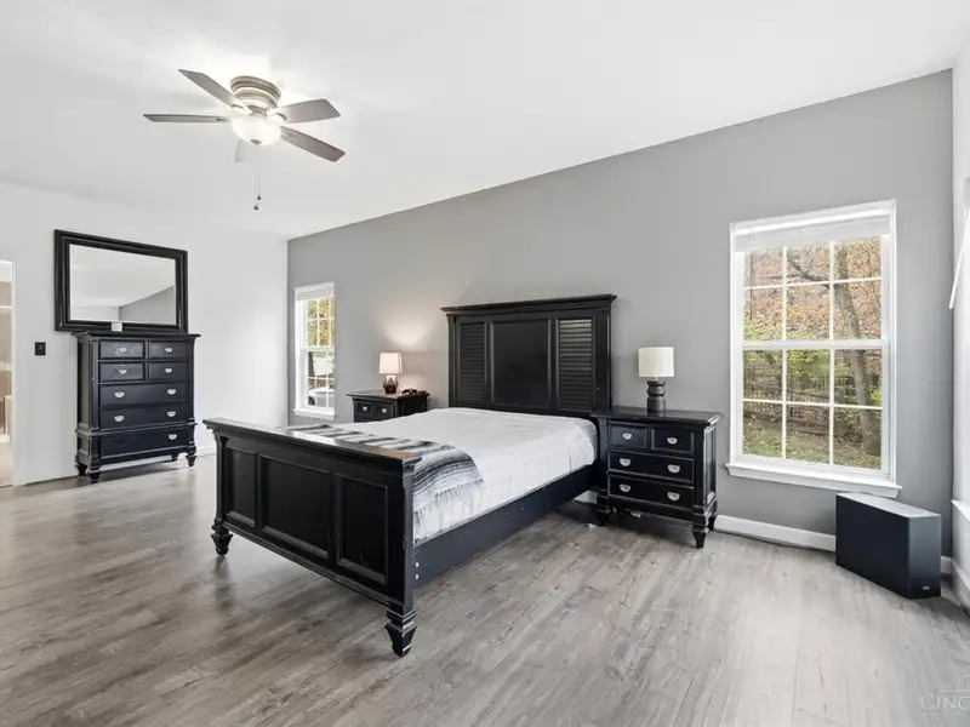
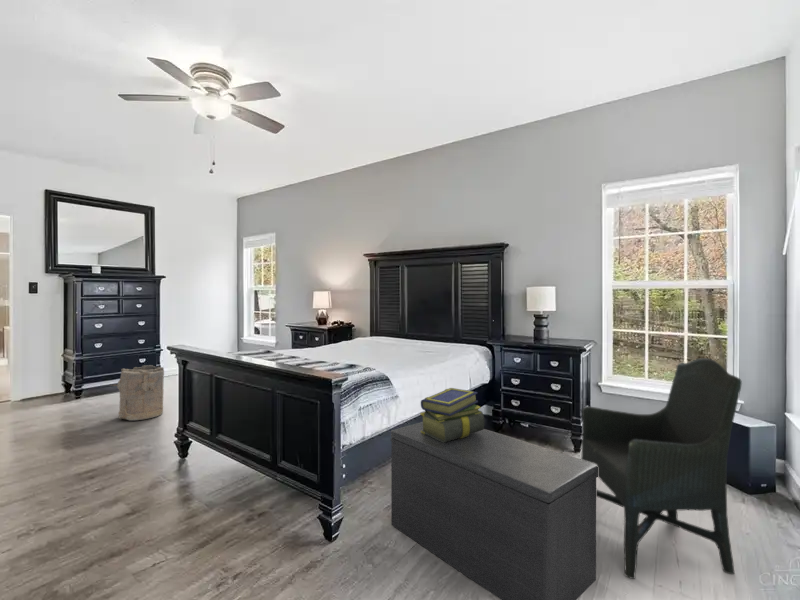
+ stack of books (451, 413)
+ chair (655, 452)
+ bench (482, 497)
+ laundry hamper (141, 391)
